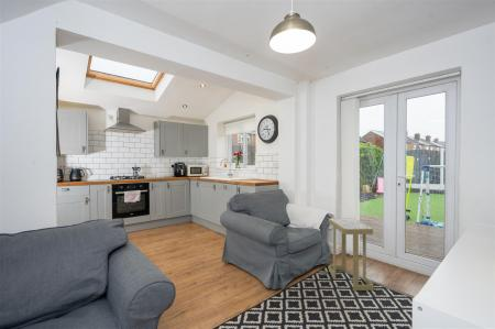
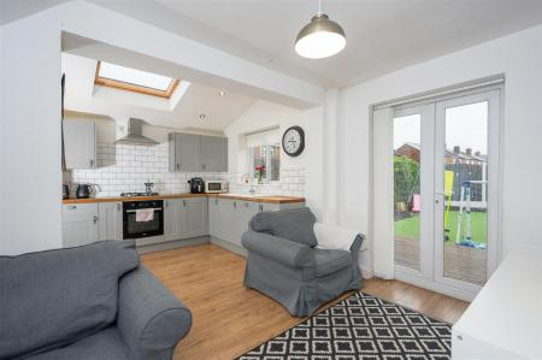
- side table (345, 251)
